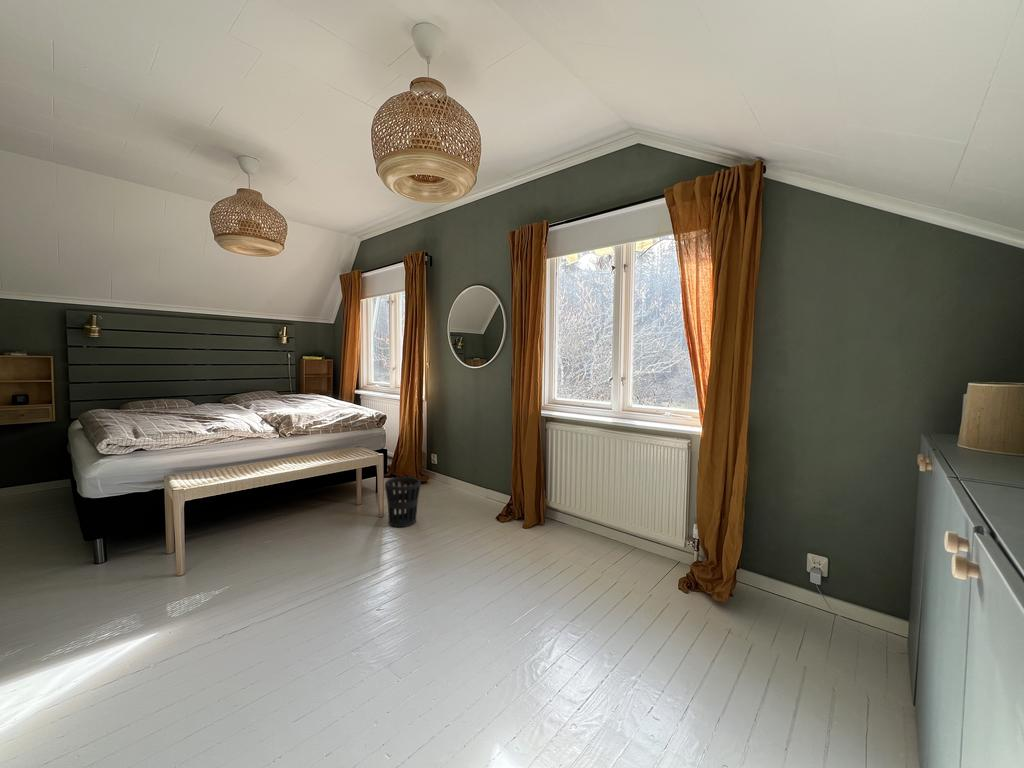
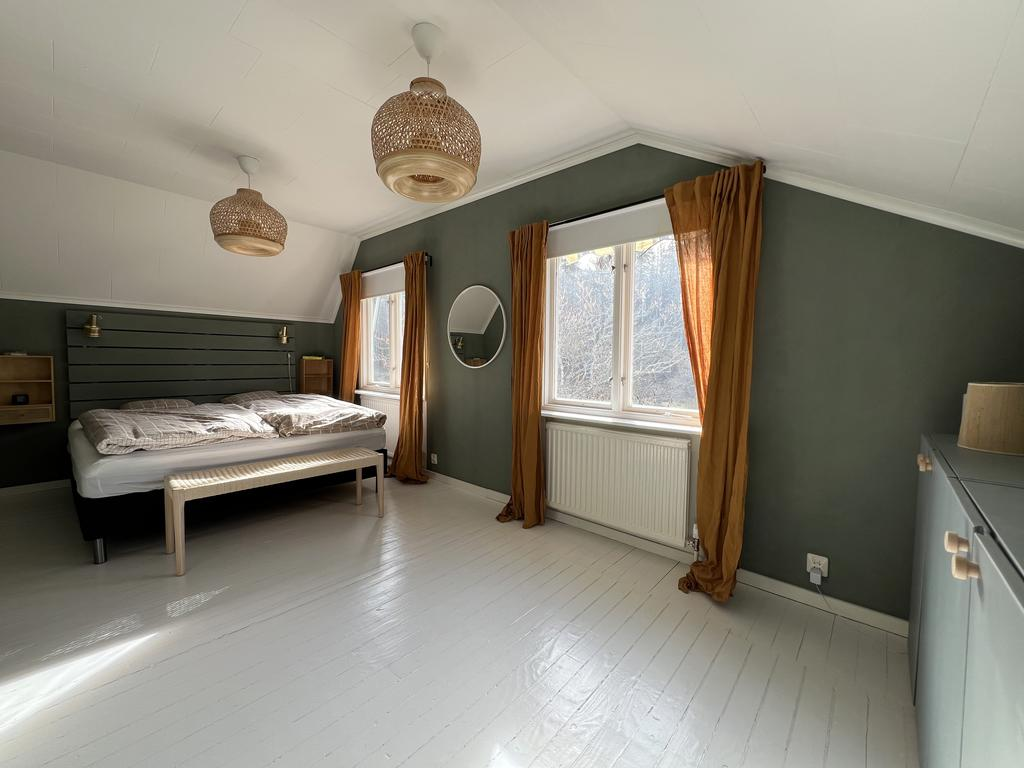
- wastebasket (402, 501)
